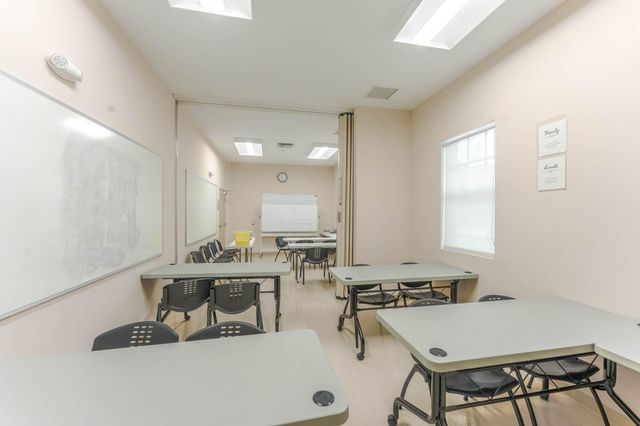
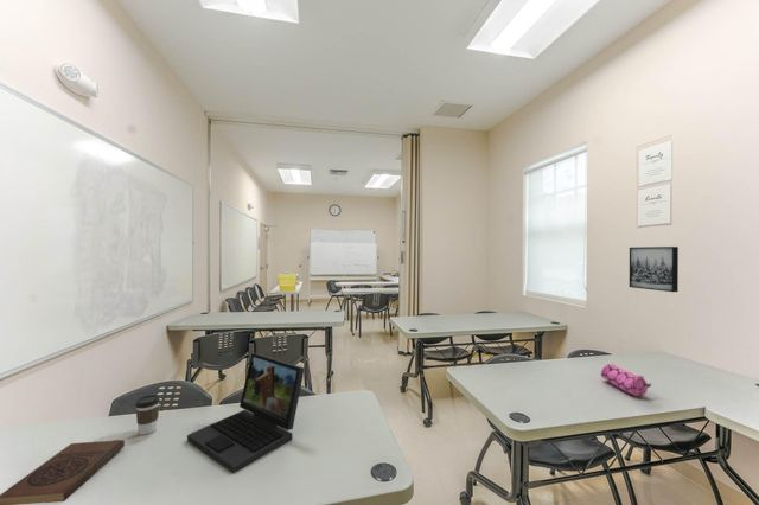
+ wall art (651, 268)
+ coffee cup (147, 414)
+ laptop (247, 402)
+ pencil case (623, 378)
+ book (68, 468)
